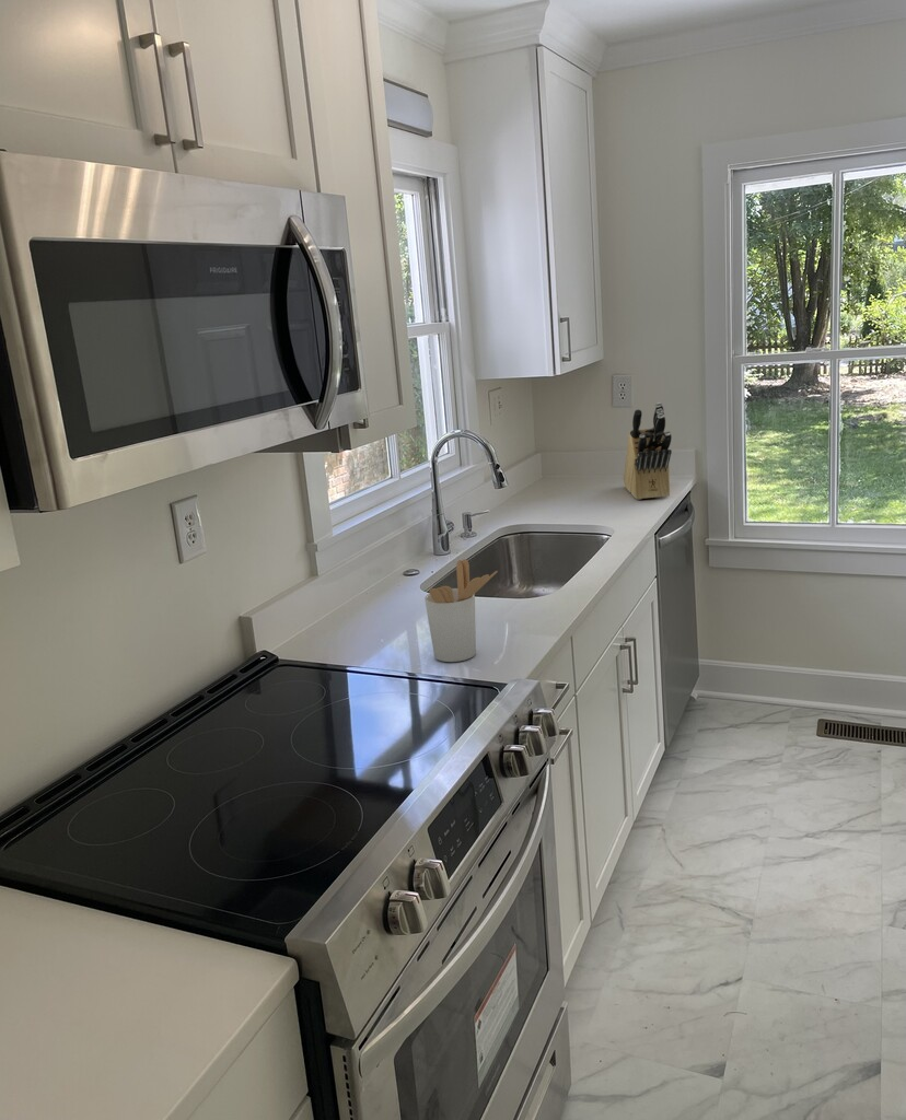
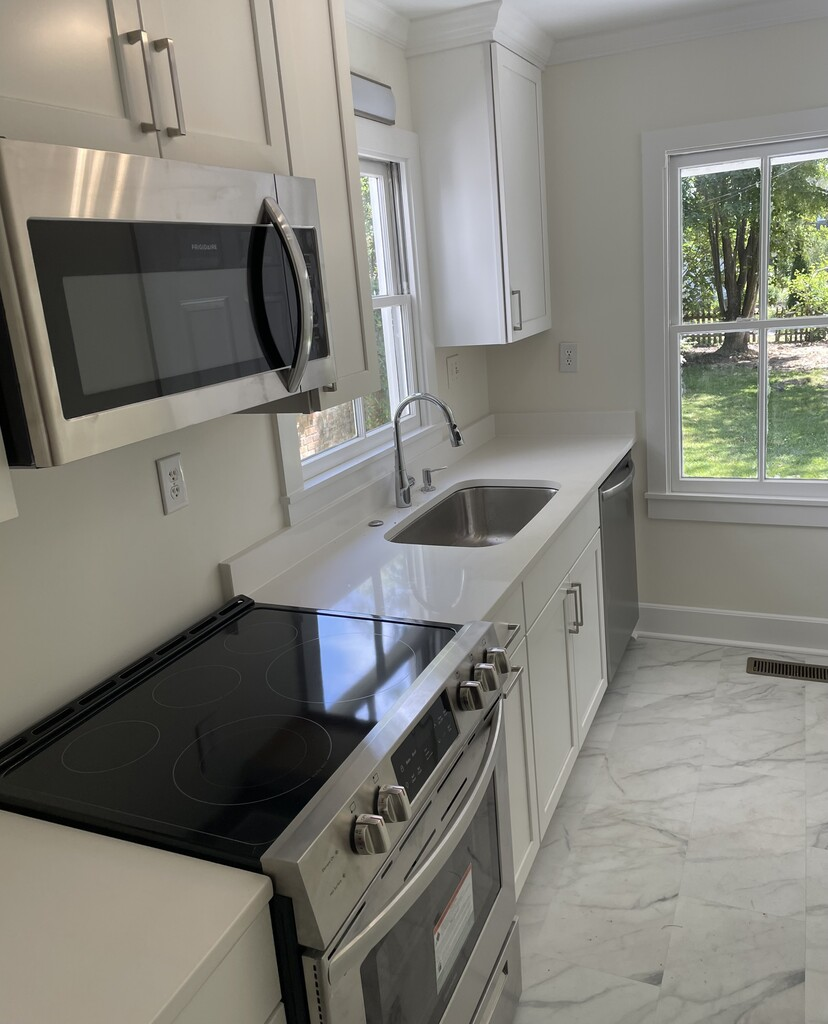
- knife block (646, 447)
- utensil holder (462, 611)
